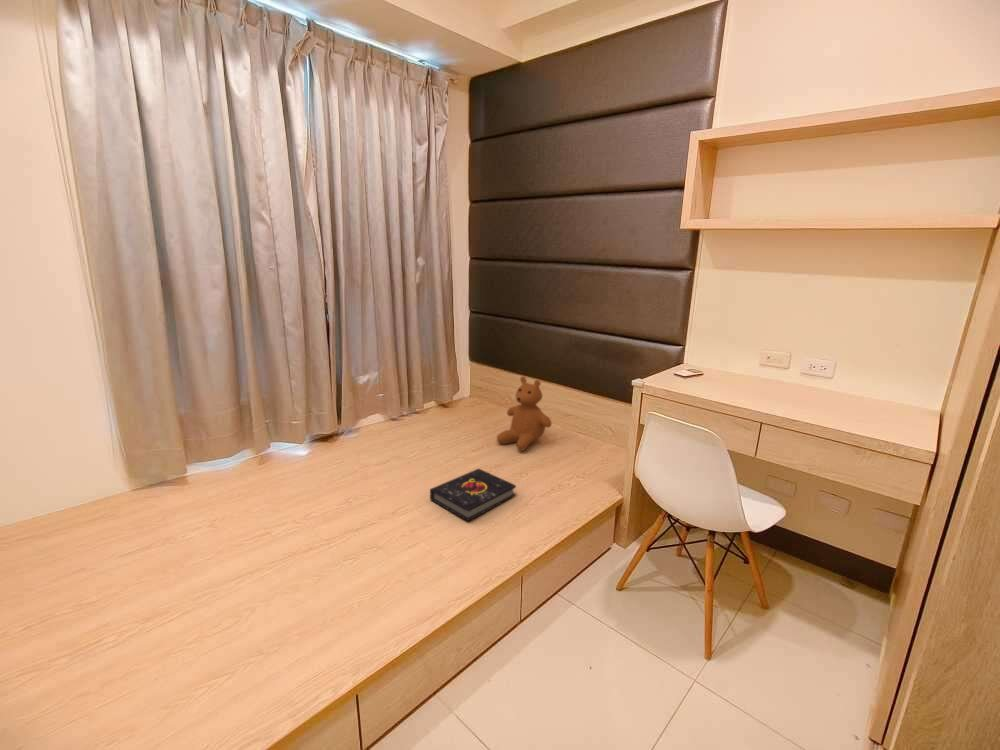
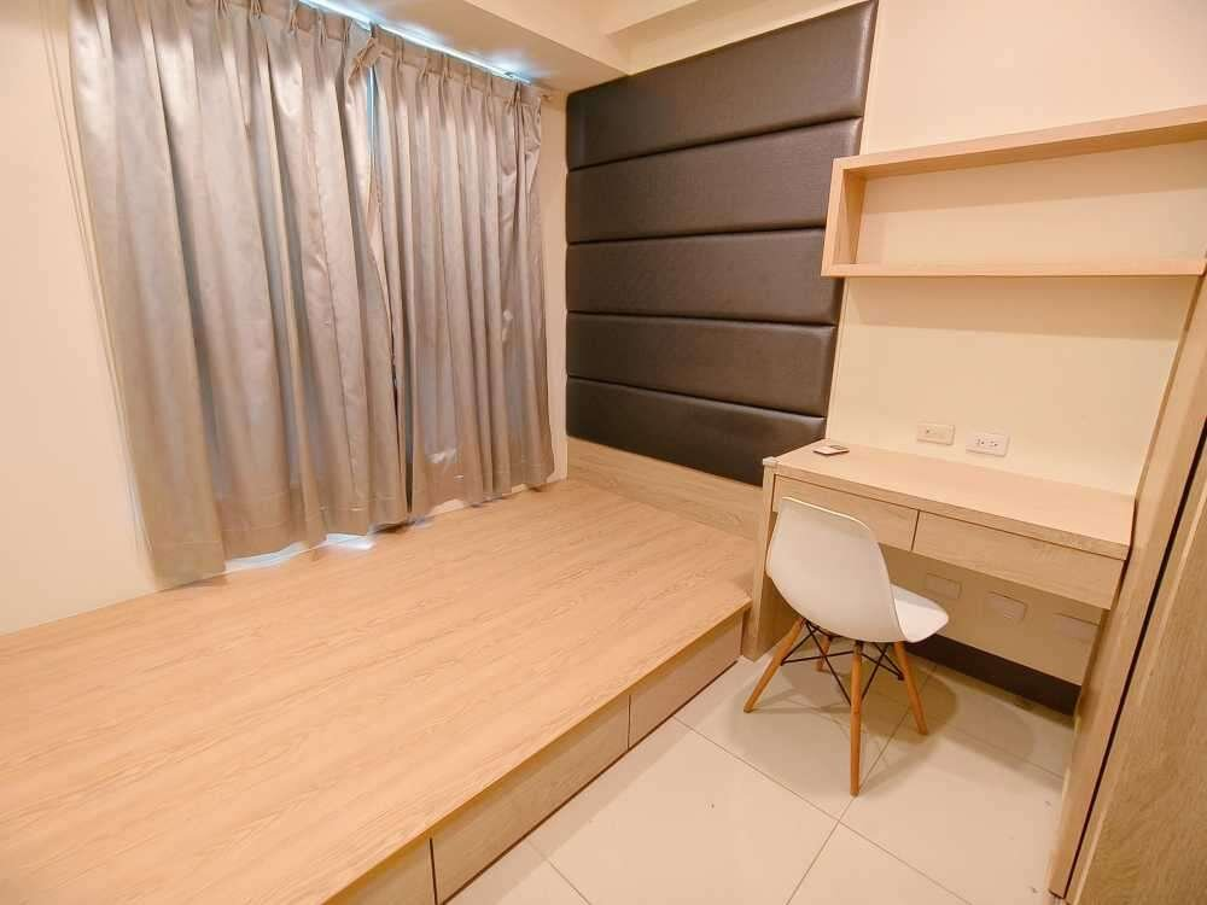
- teddy bear (522, 411)
- book (473, 492)
